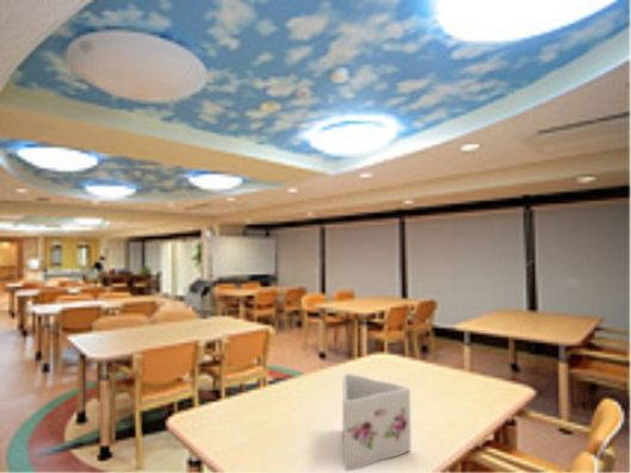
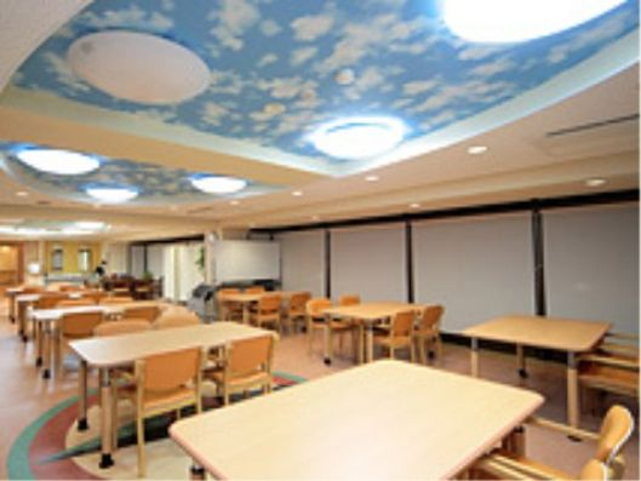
- tissue box (361, 413)
